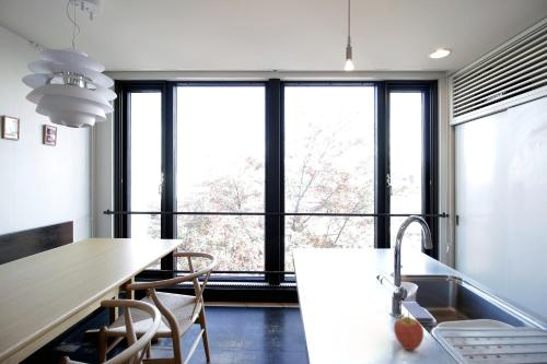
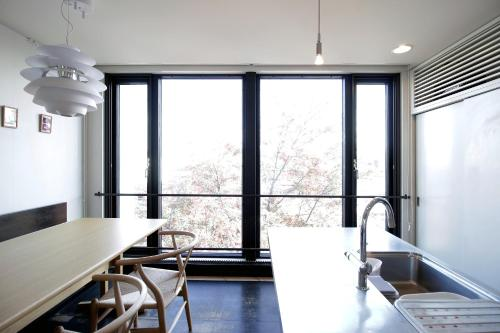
- fruit (408, 330)
